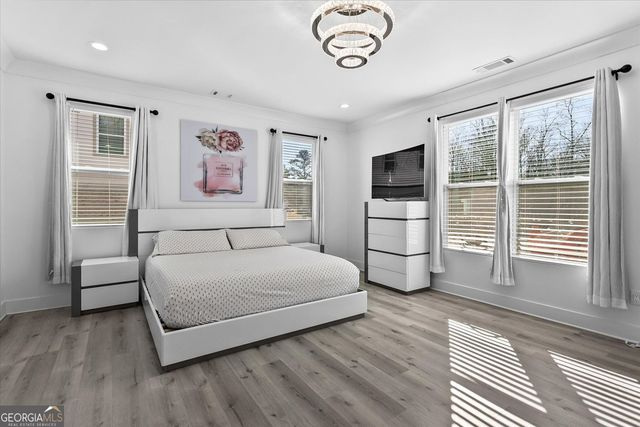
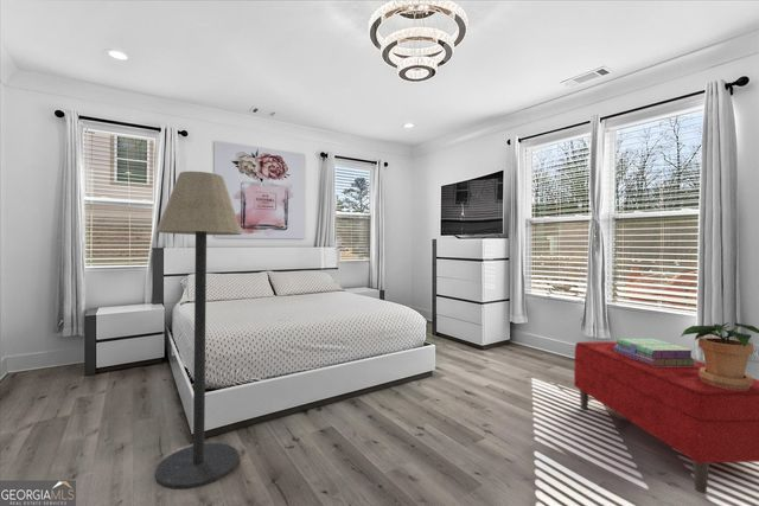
+ stack of books (652, 350)
+ bench (661, 401)
+ floor lamp (199, 320)
+ potted plant (716, 351)
